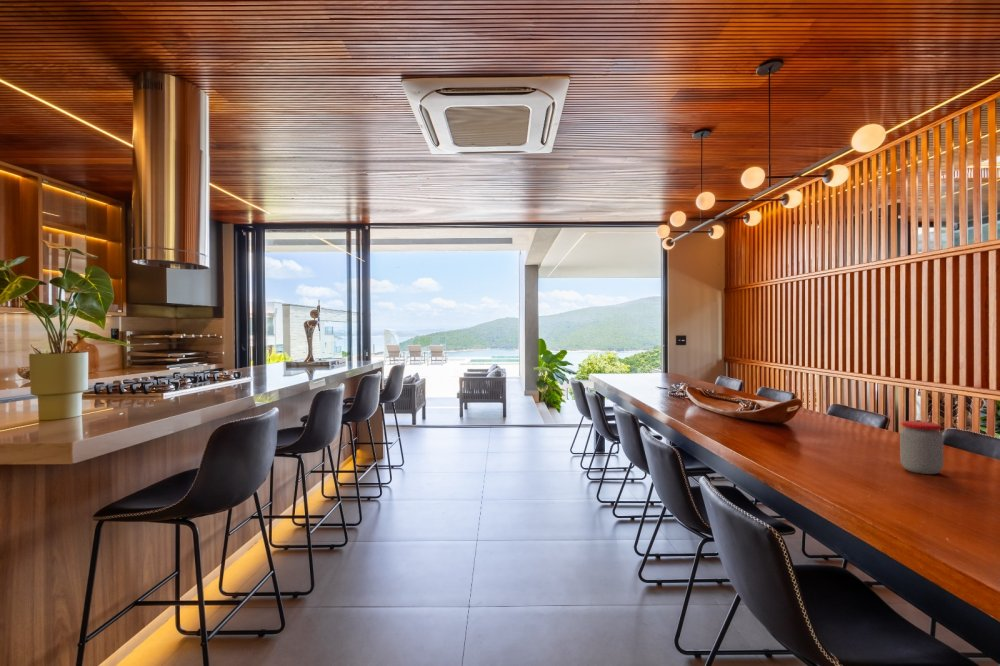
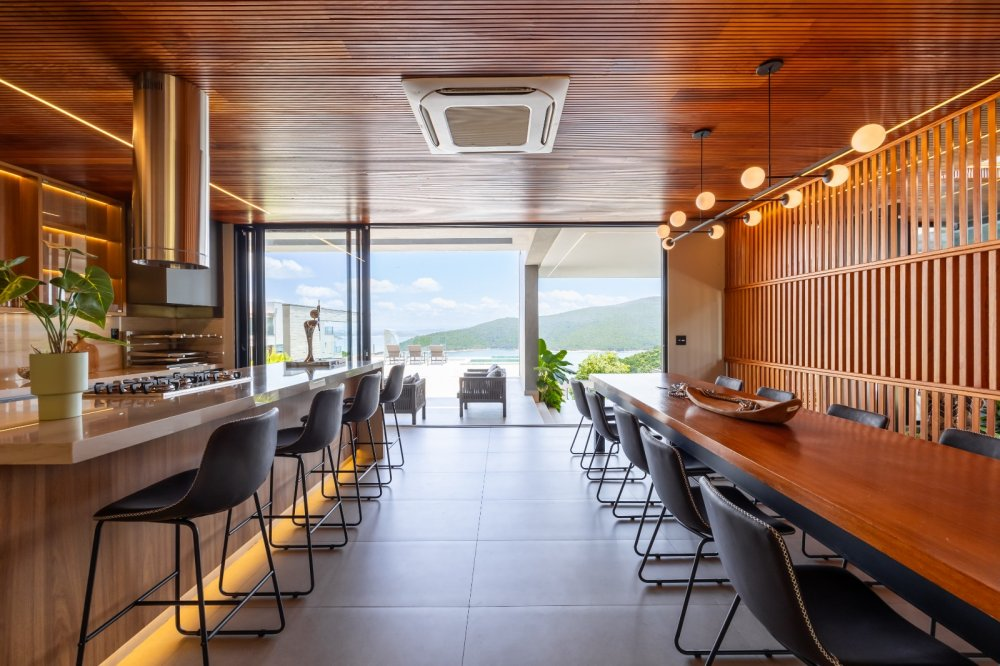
- jar (921, 446)
